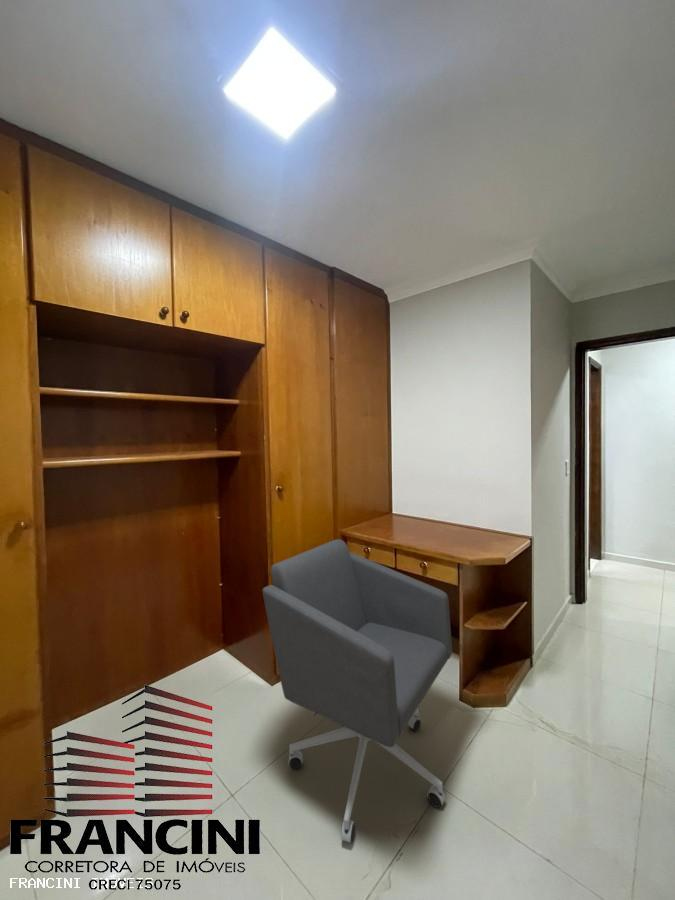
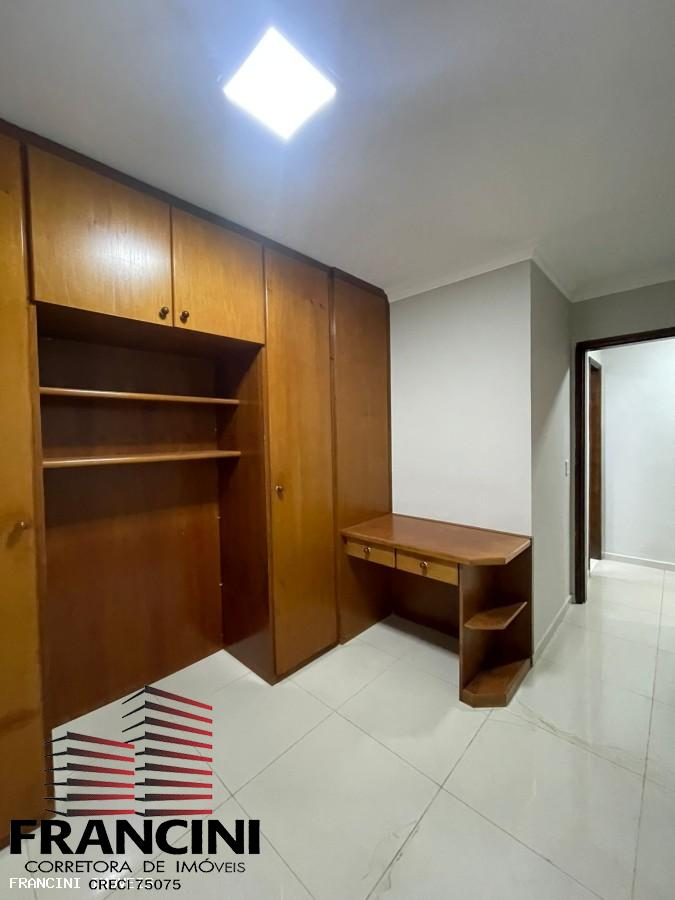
- office chair (362, 662)
